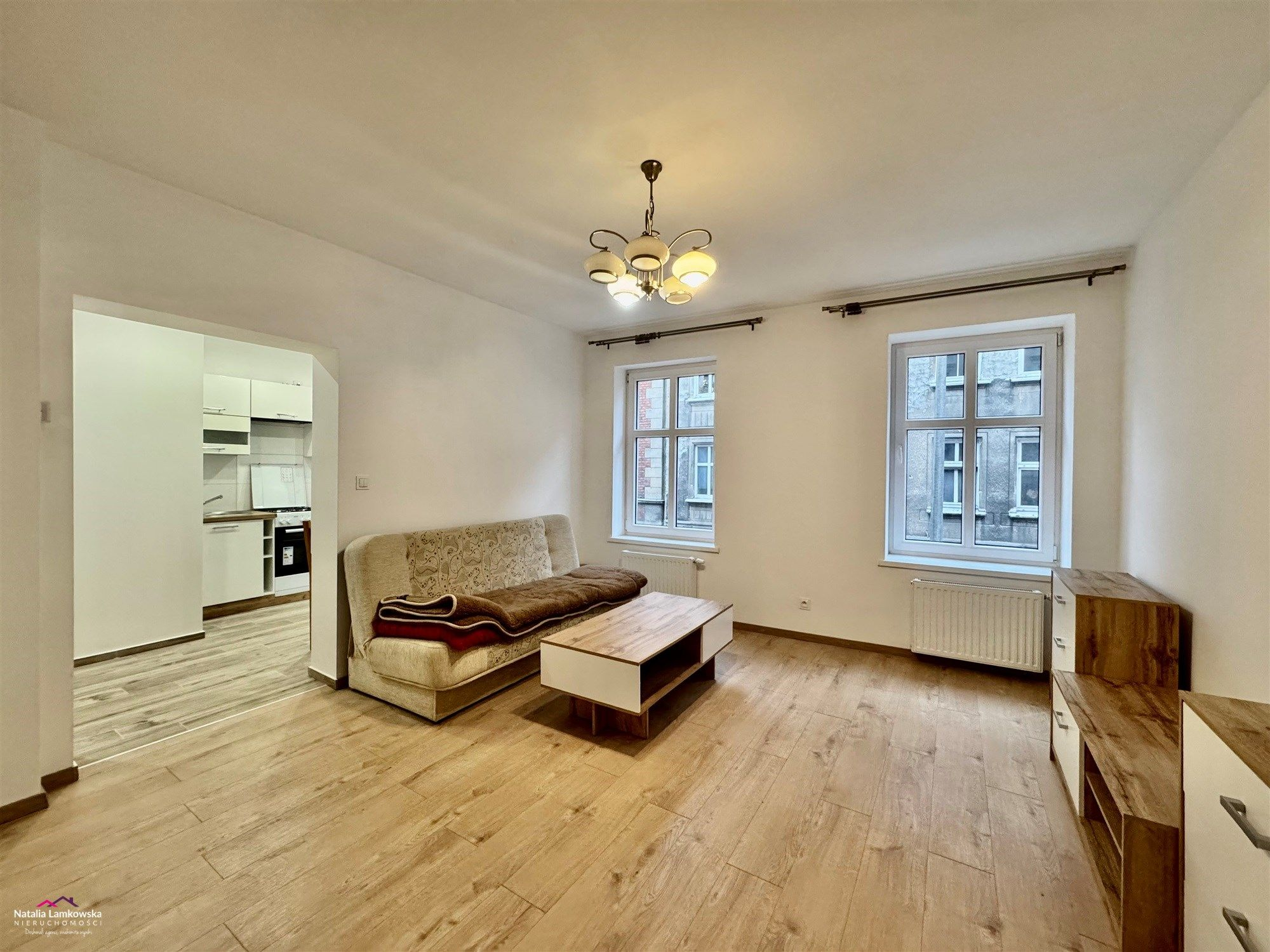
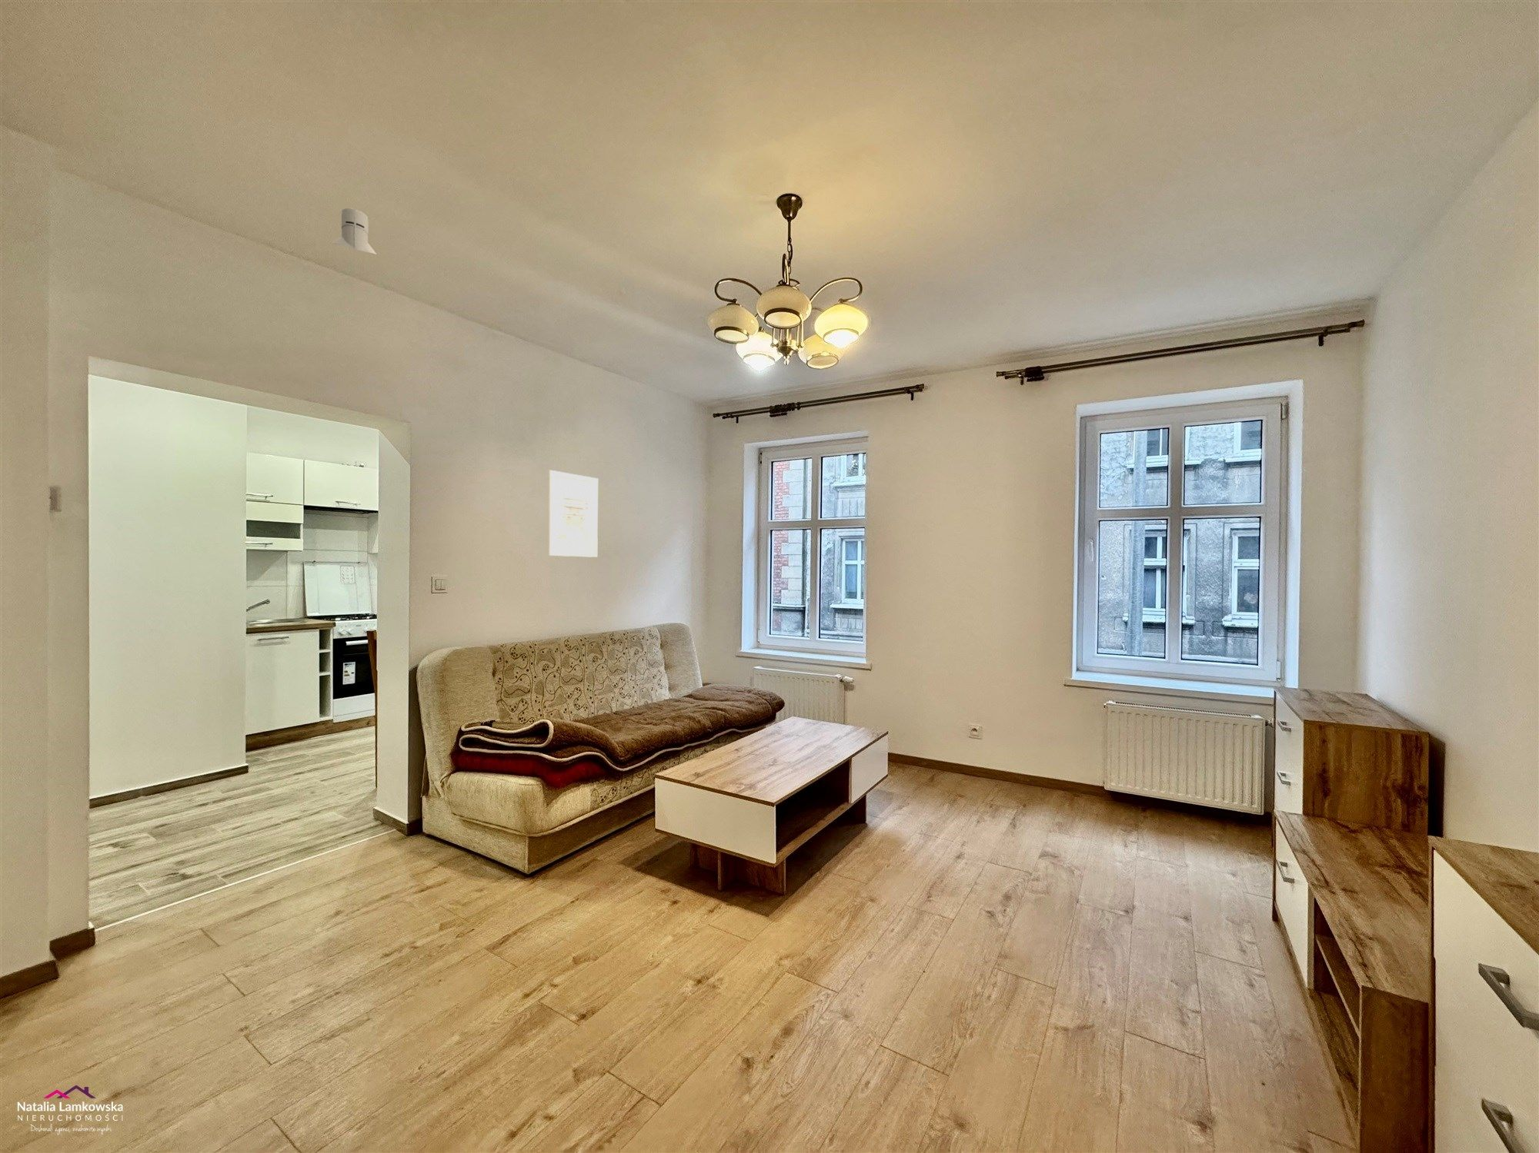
+ knight helmet (355, 235)
+ wall art (574, 515)
